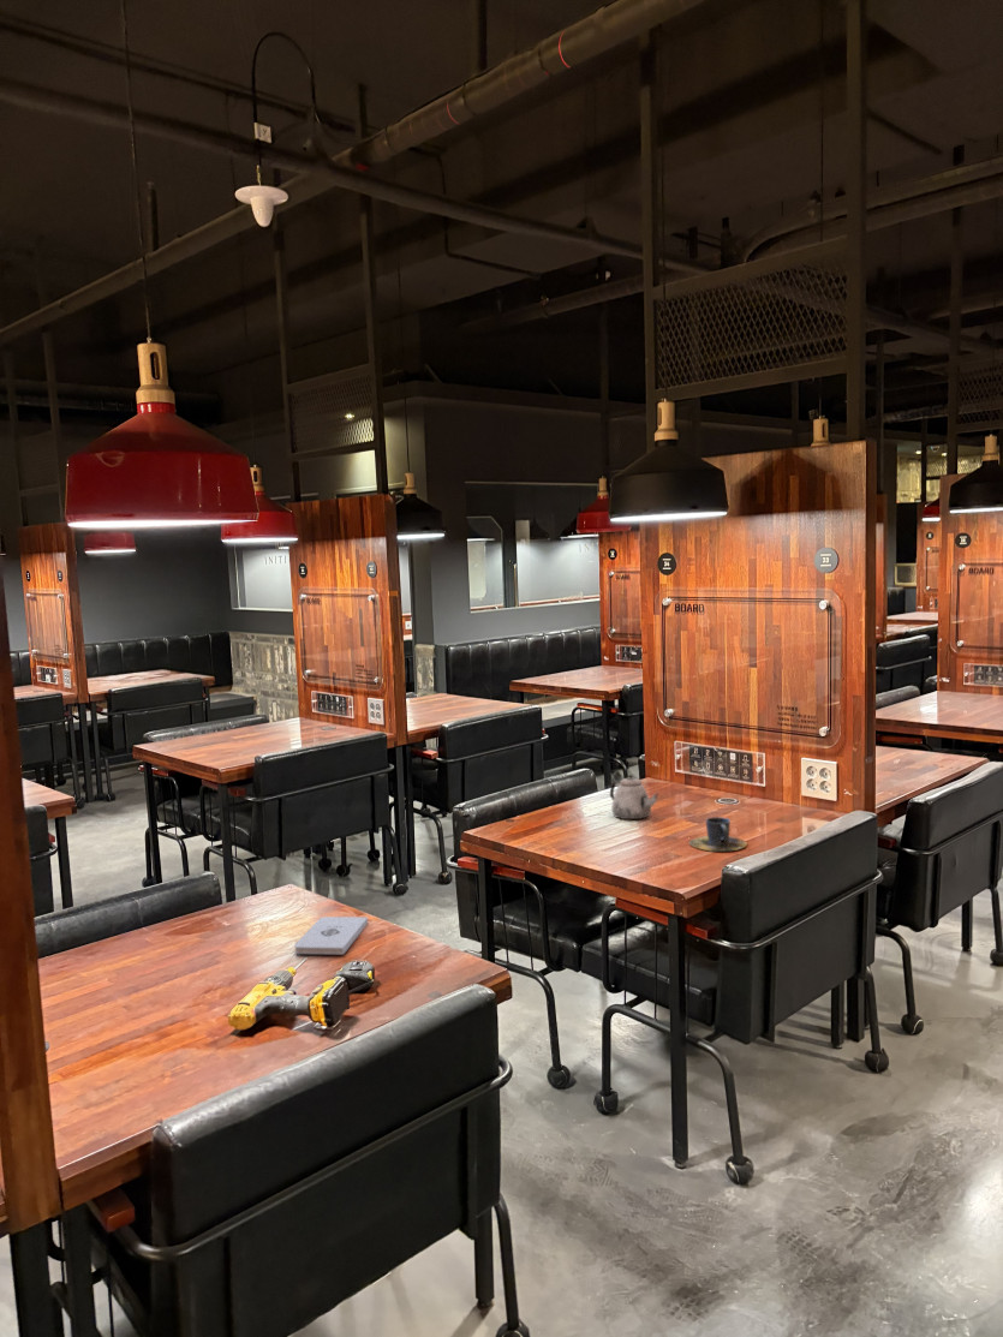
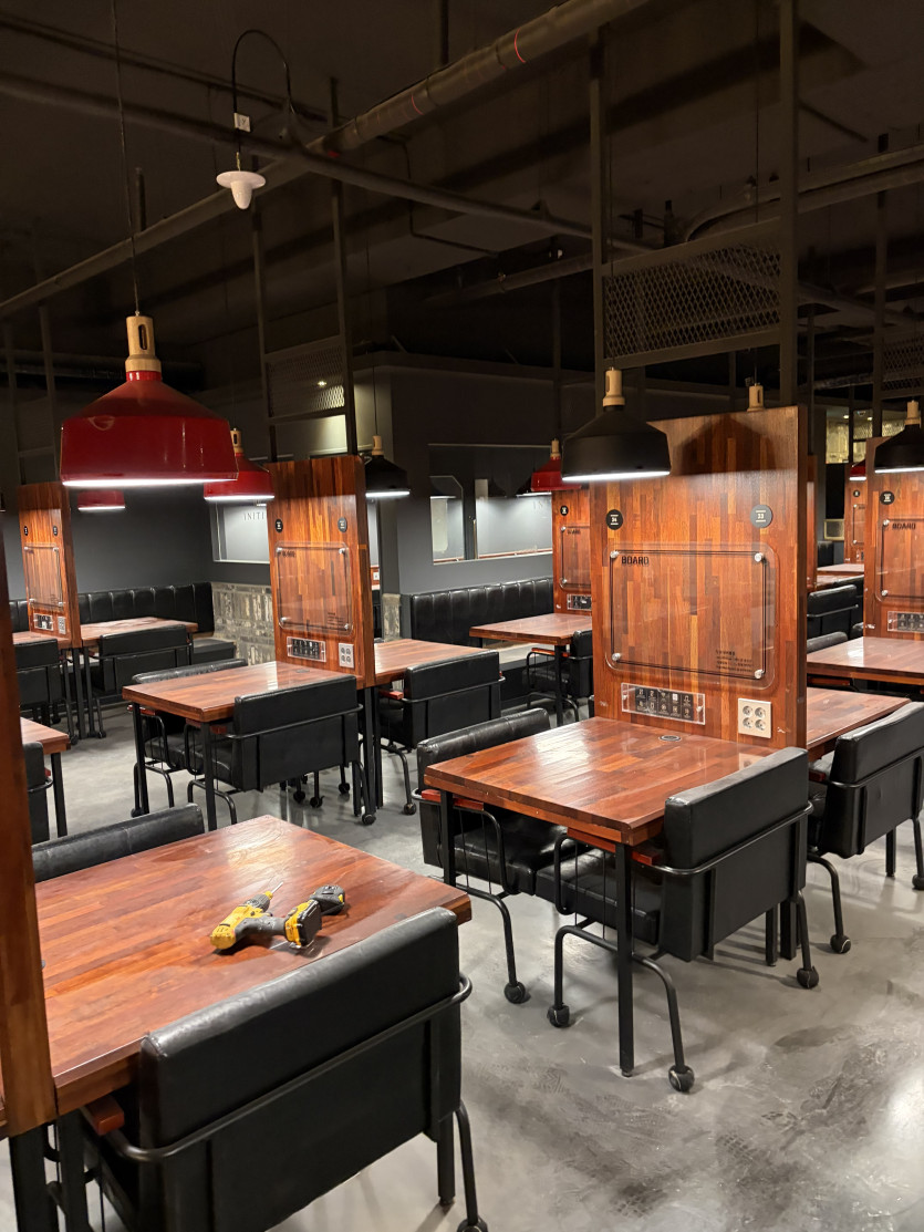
- notepad (332, 935)
- teapot (633, 795)
- cup (717, 831)
